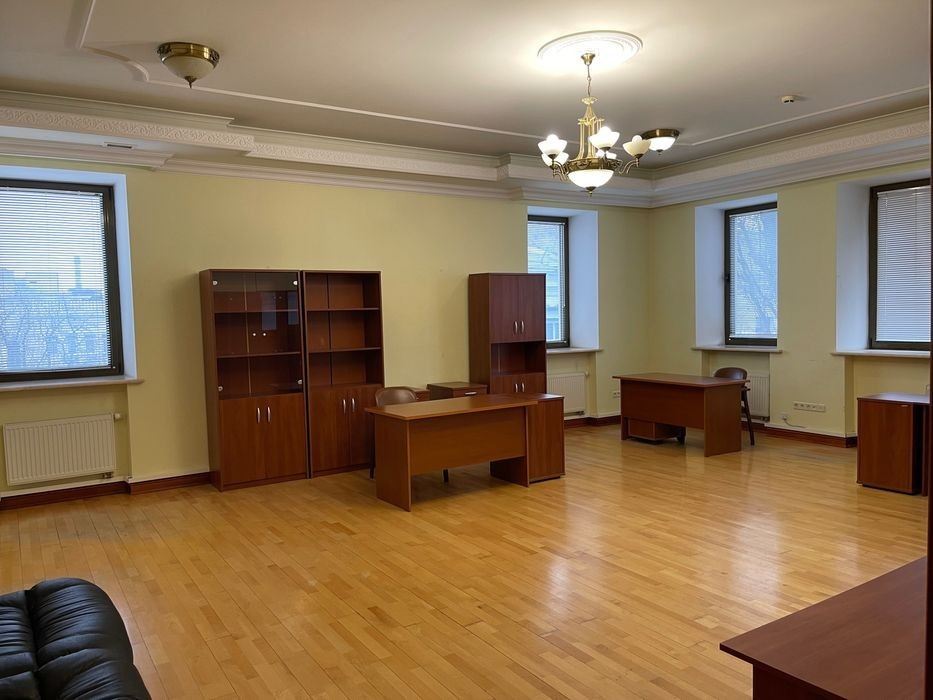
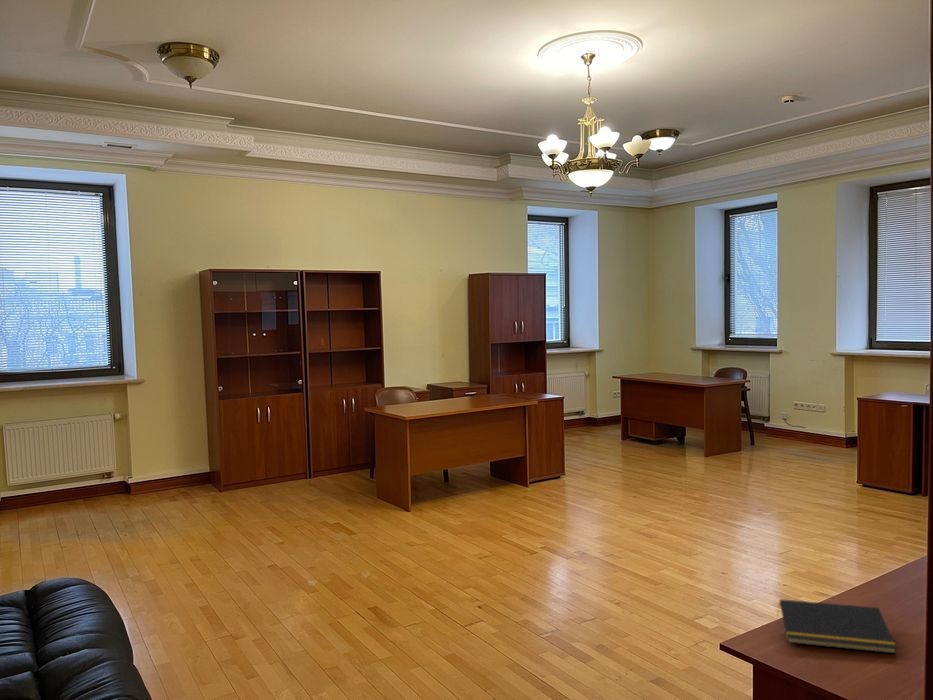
+ notepad (834, 624)
